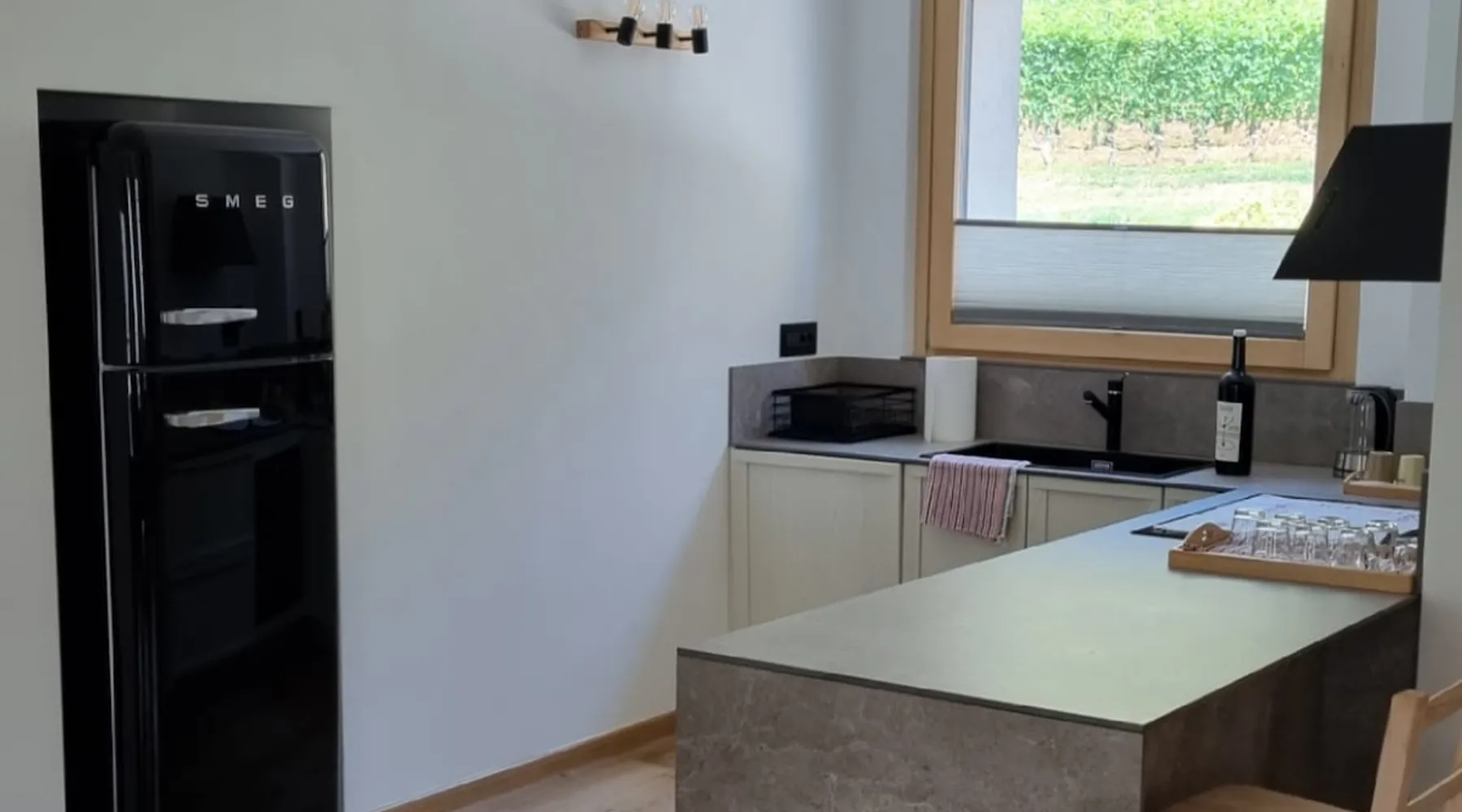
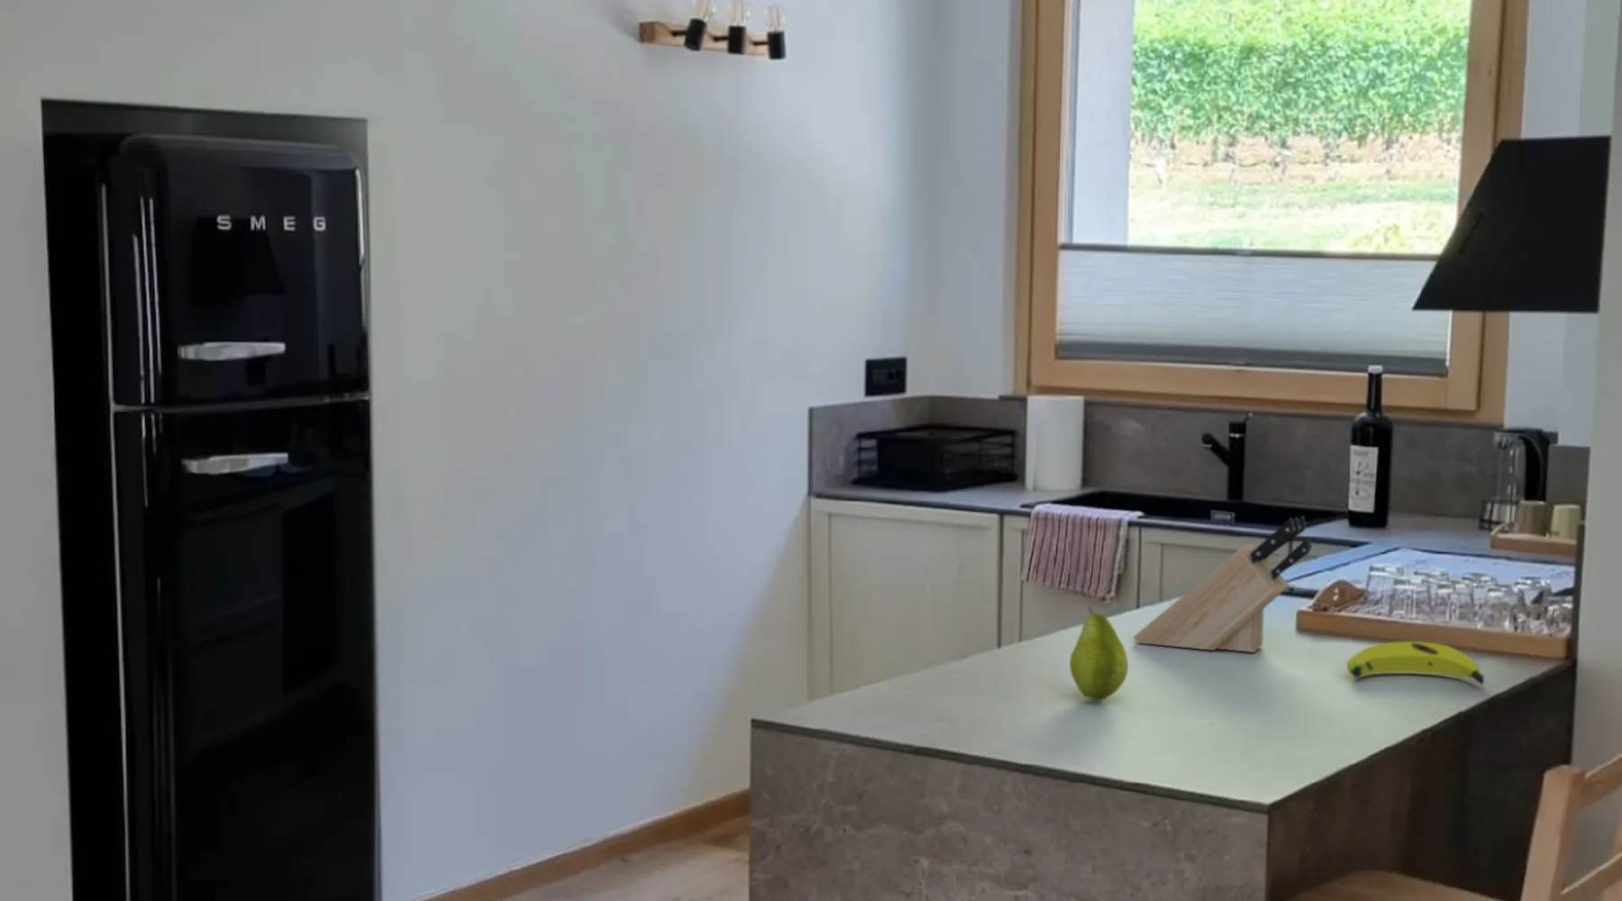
+ knife block (1225, 578)
+ banana (1415, 664)
+ fruit (1097, 655)
